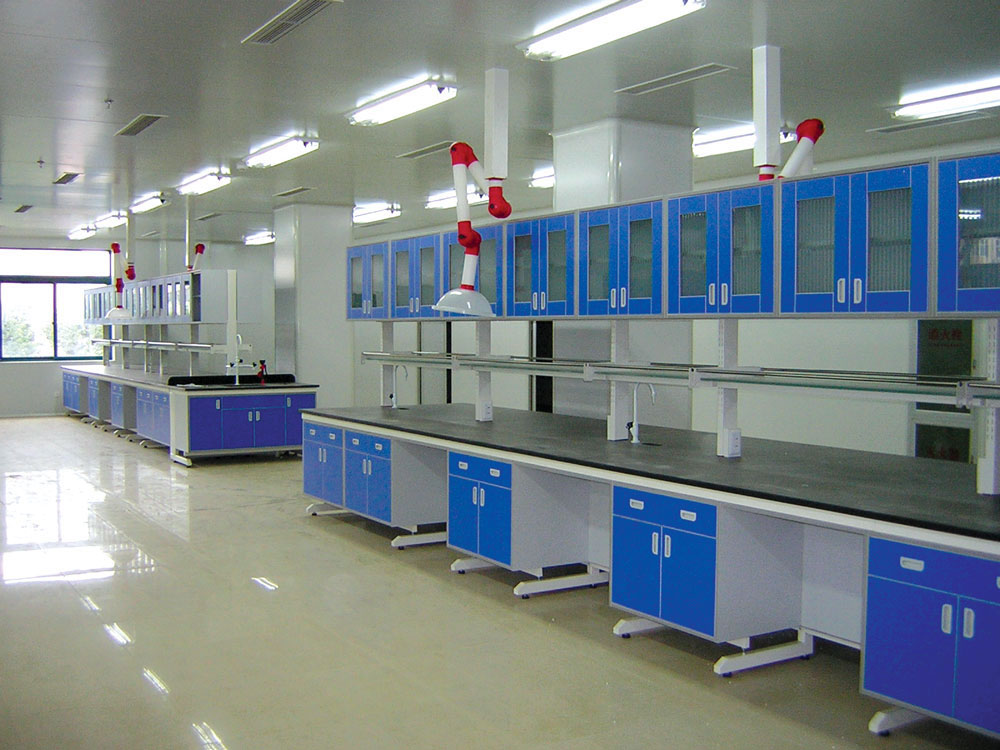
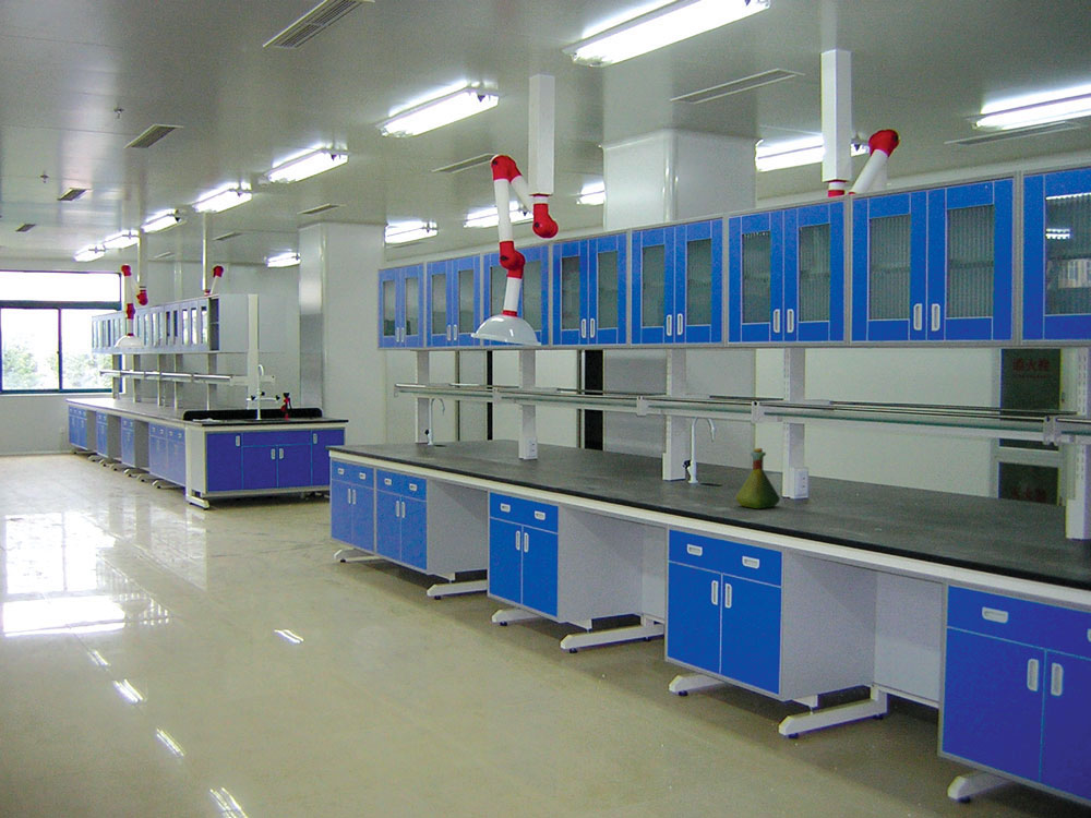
+ flask (757, 477)
